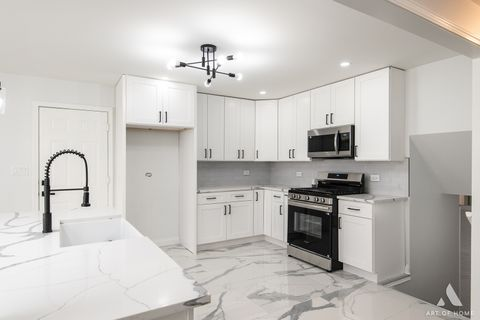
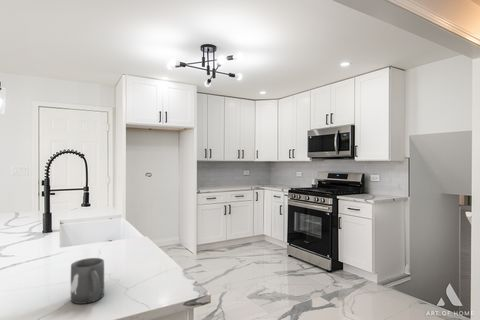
+ mug (89, 281)
